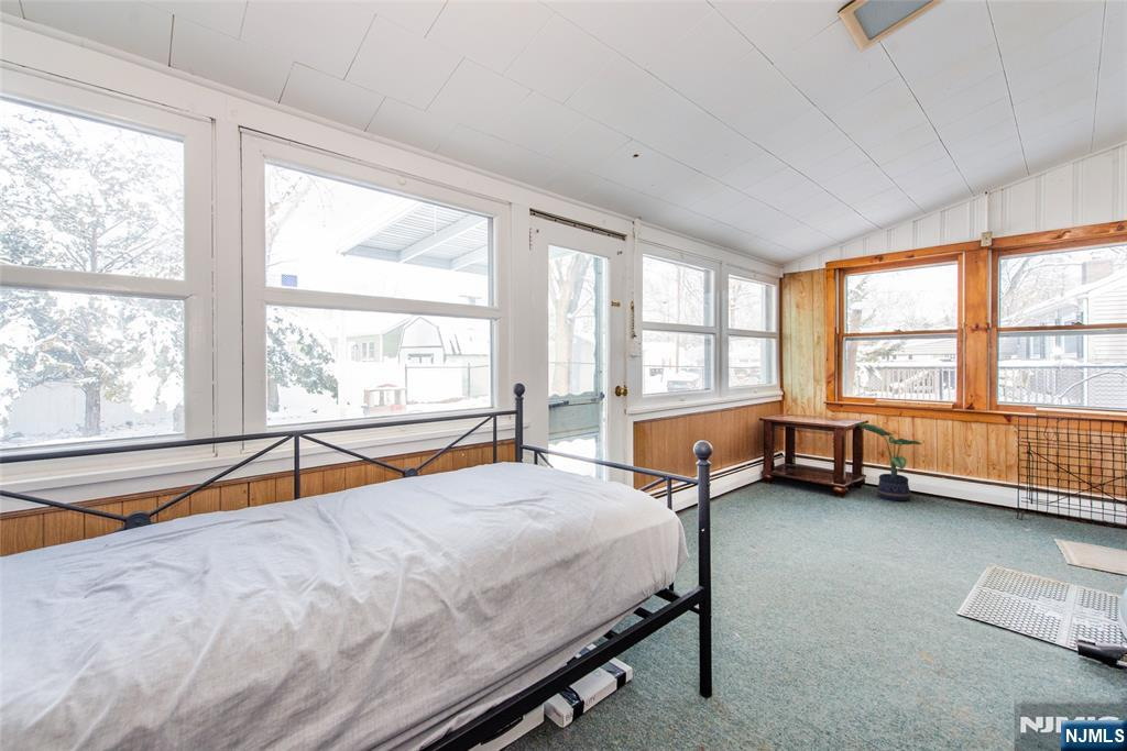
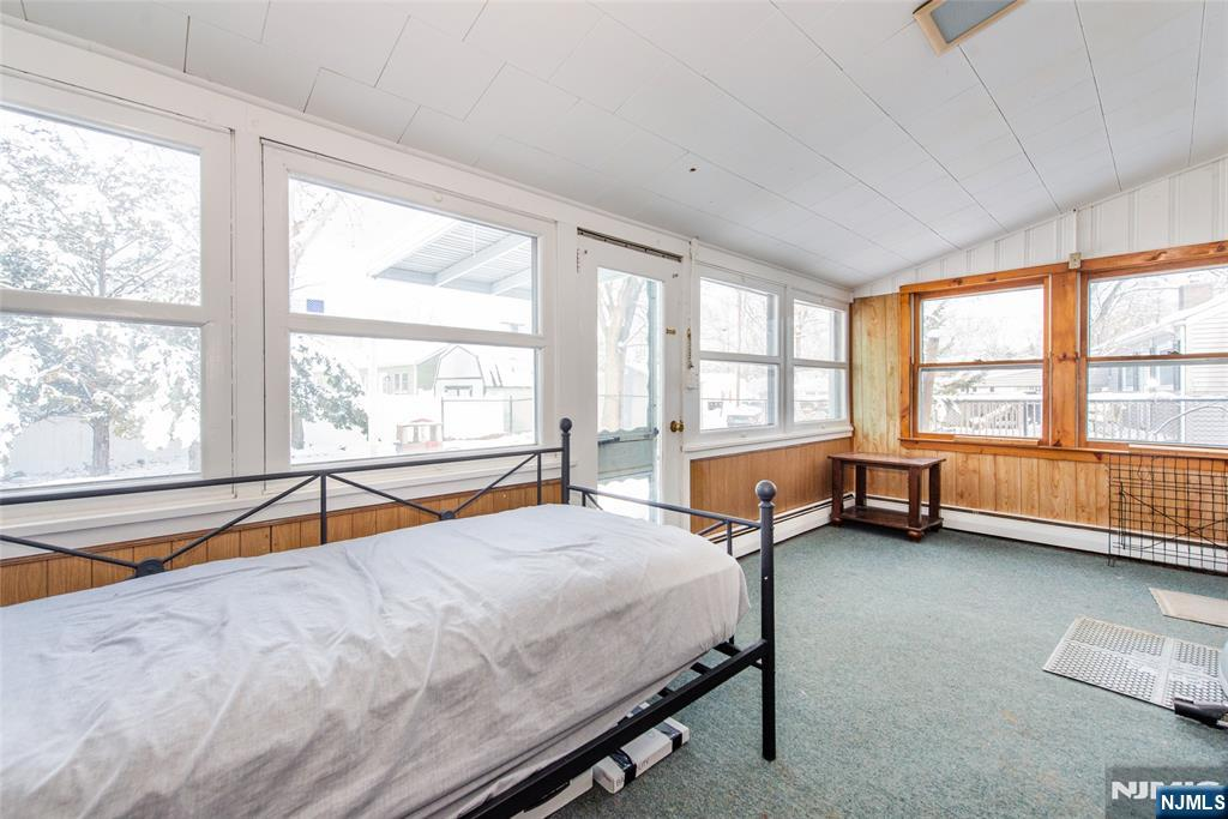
- potted plant (891, 460)
